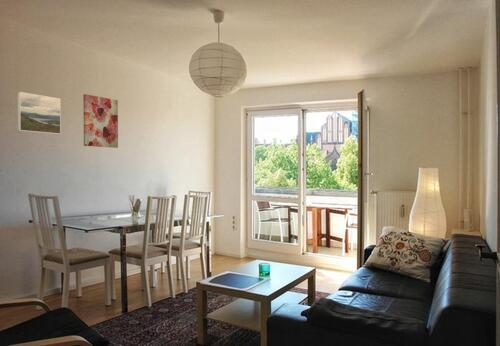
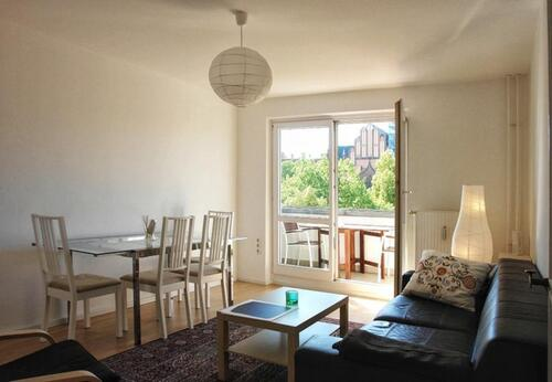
- wall art (101, 122)
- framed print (40, 113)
